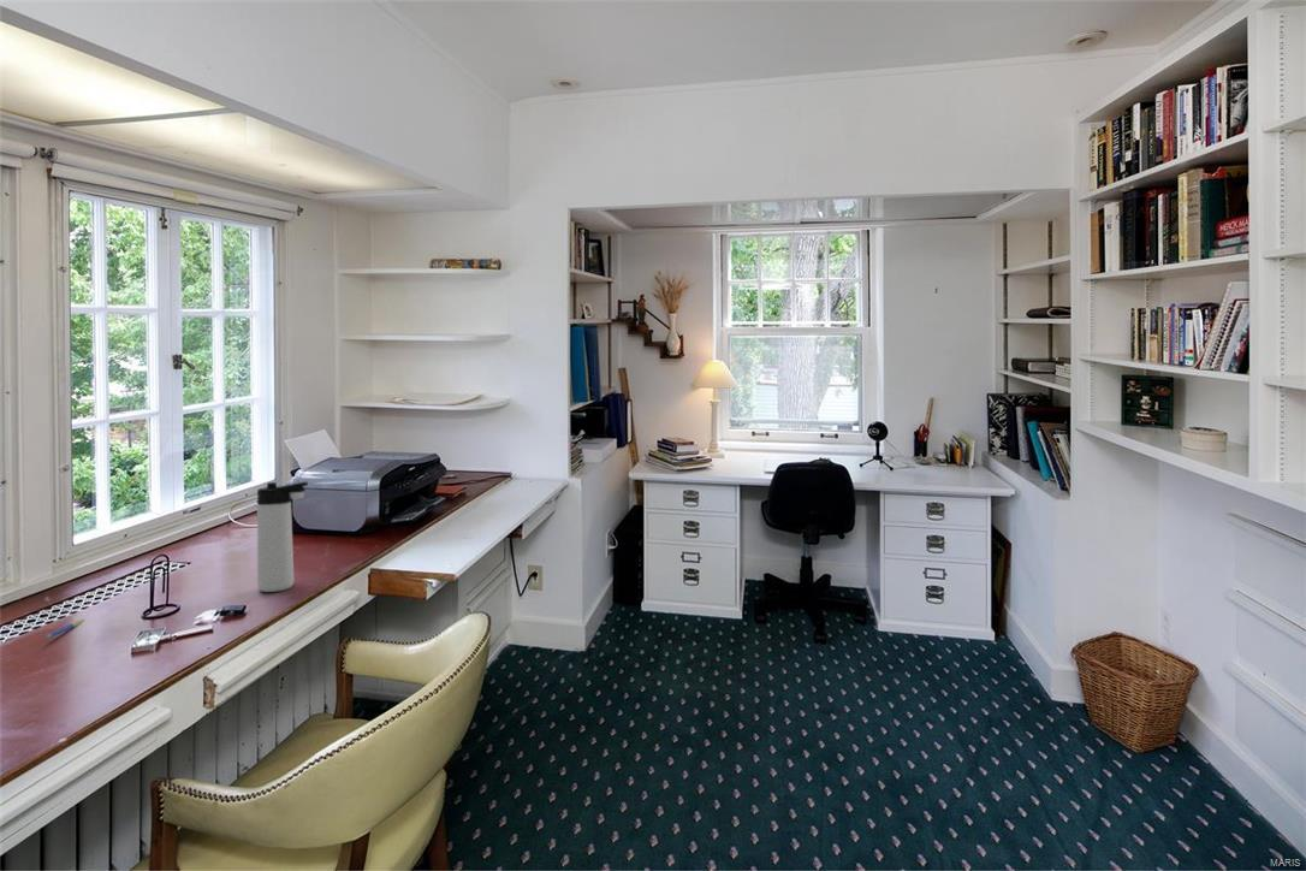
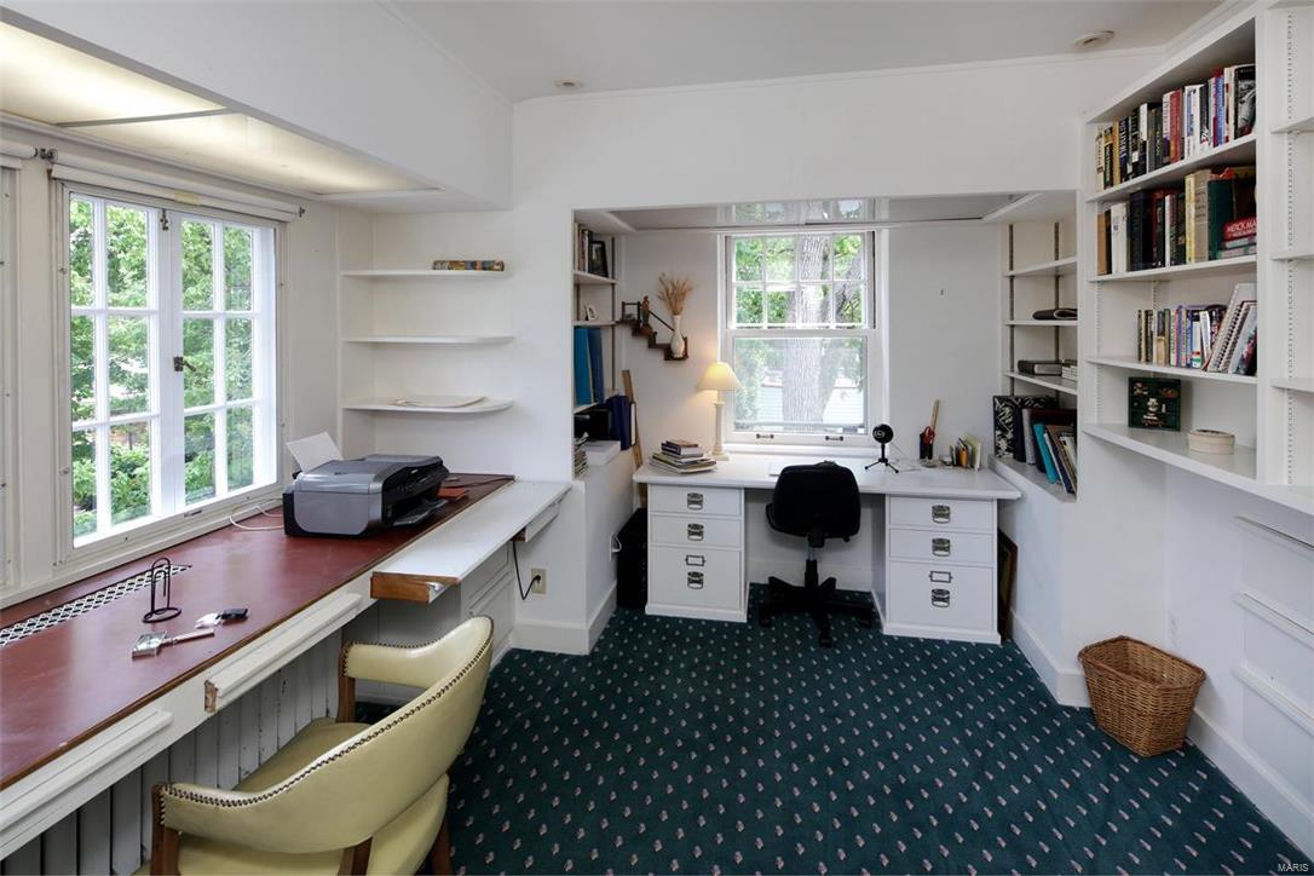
- thermos bottle (283, 535)
- pen (66, 628)
